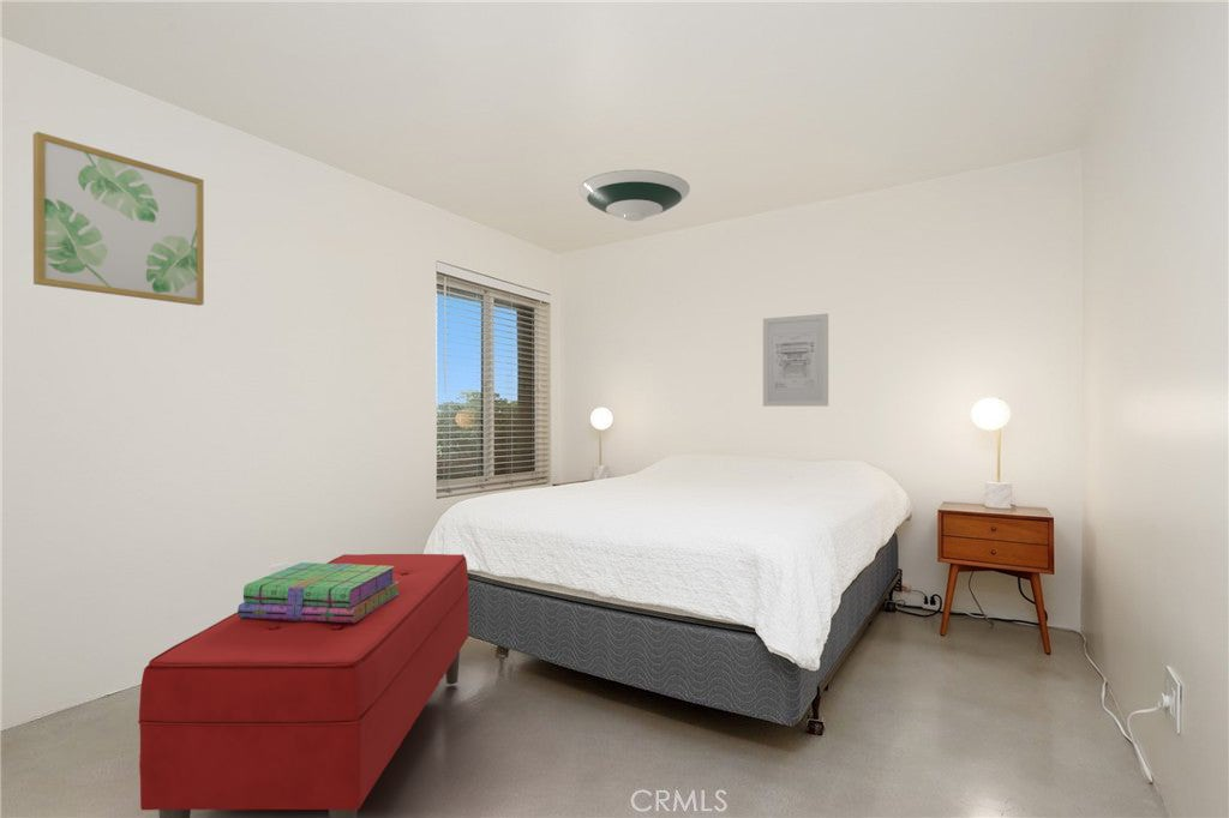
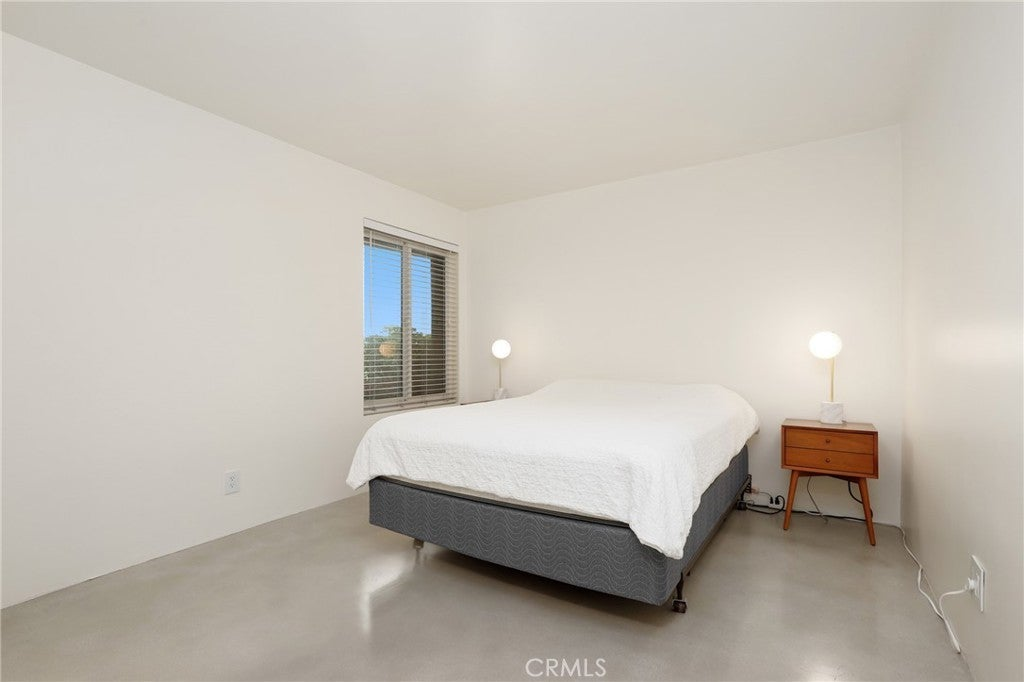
- stack of books (323, 589)
- wall art (795, 361)
- wall art (126, 227)
- bench (348, 672)
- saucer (634, 204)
